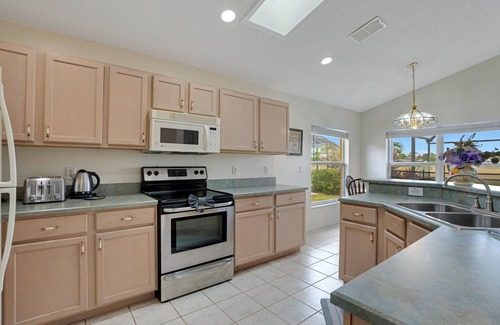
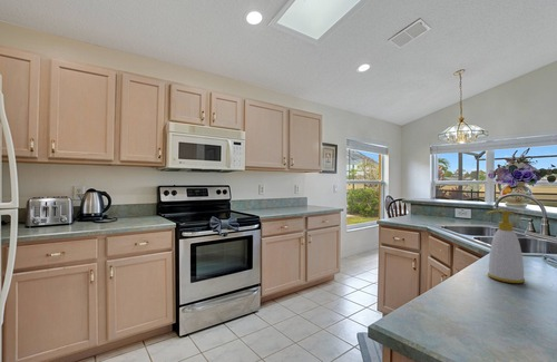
+ soap bottle (505, 244)
